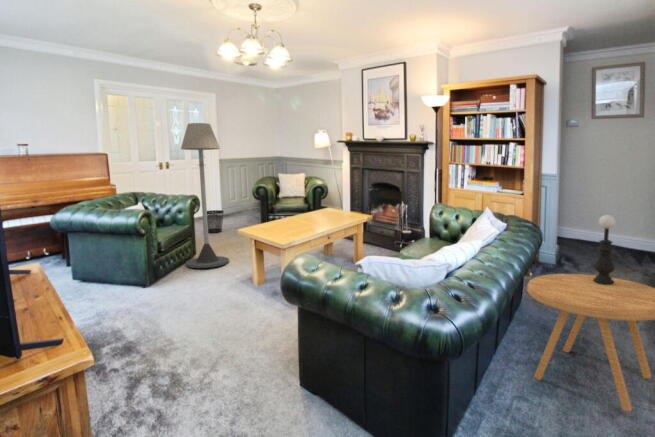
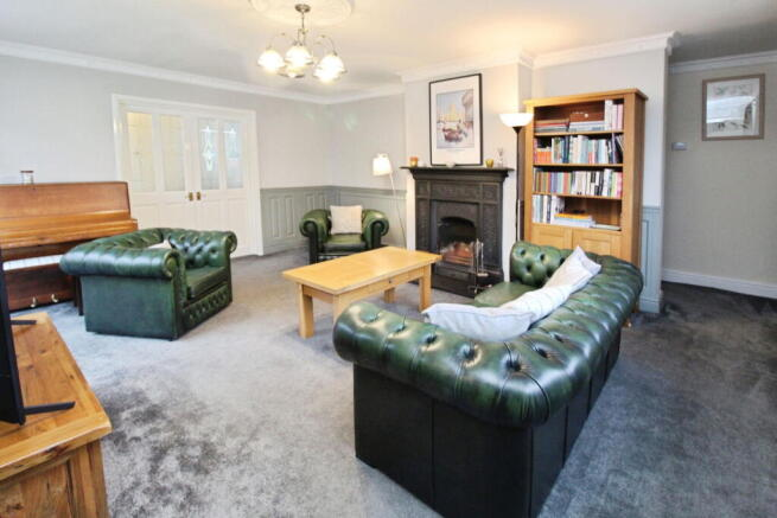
- floor lamp (203, 195)
- wastebasket (213, 221)
- side table (601, 332)
- table lamp (605, 248)
